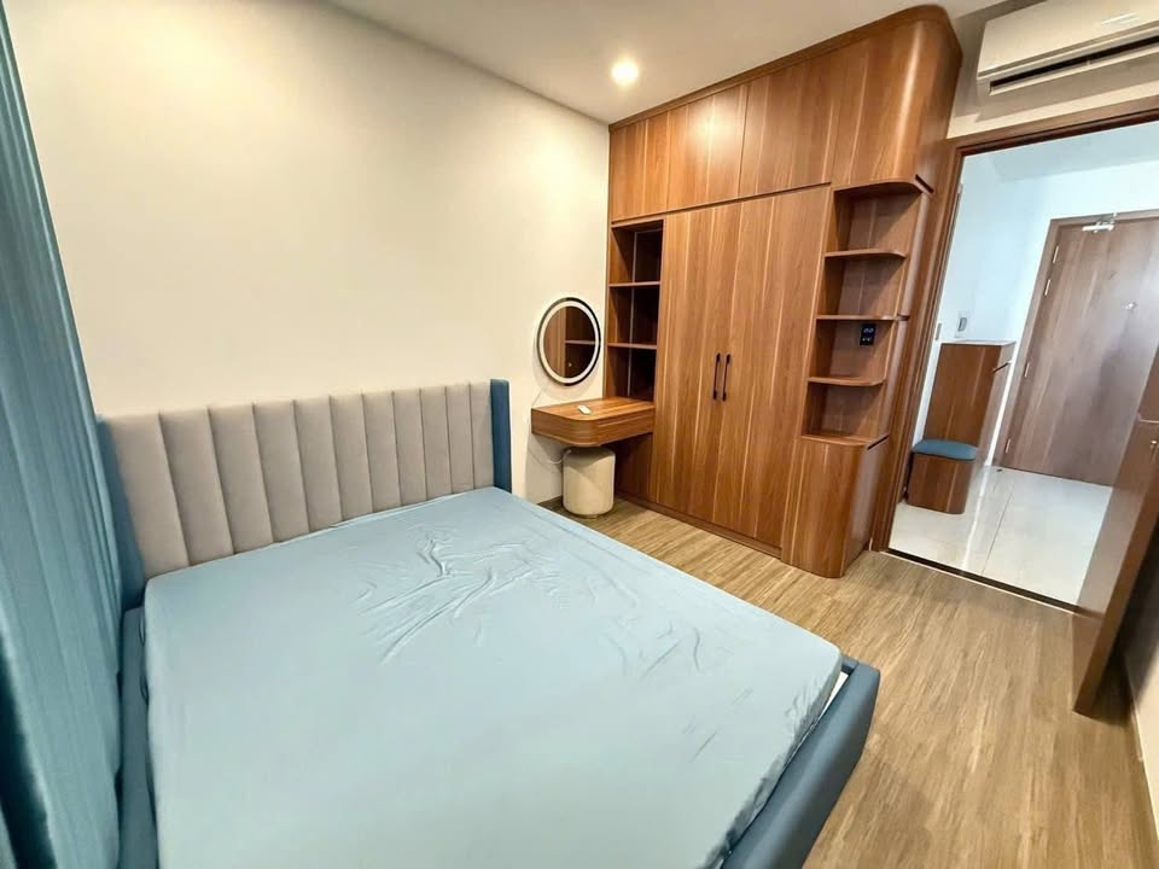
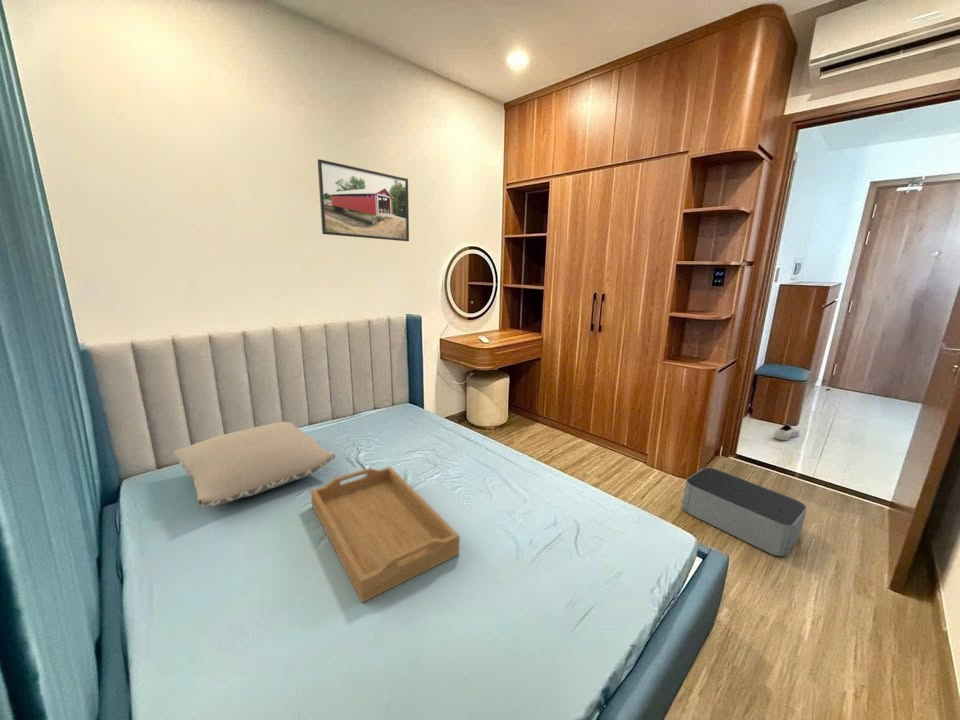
+ serving tray (379, 517)
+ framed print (367, 204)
+ pillow (255, 455)
+ storage bin (740, 506)
+ shoe (787, 430)
